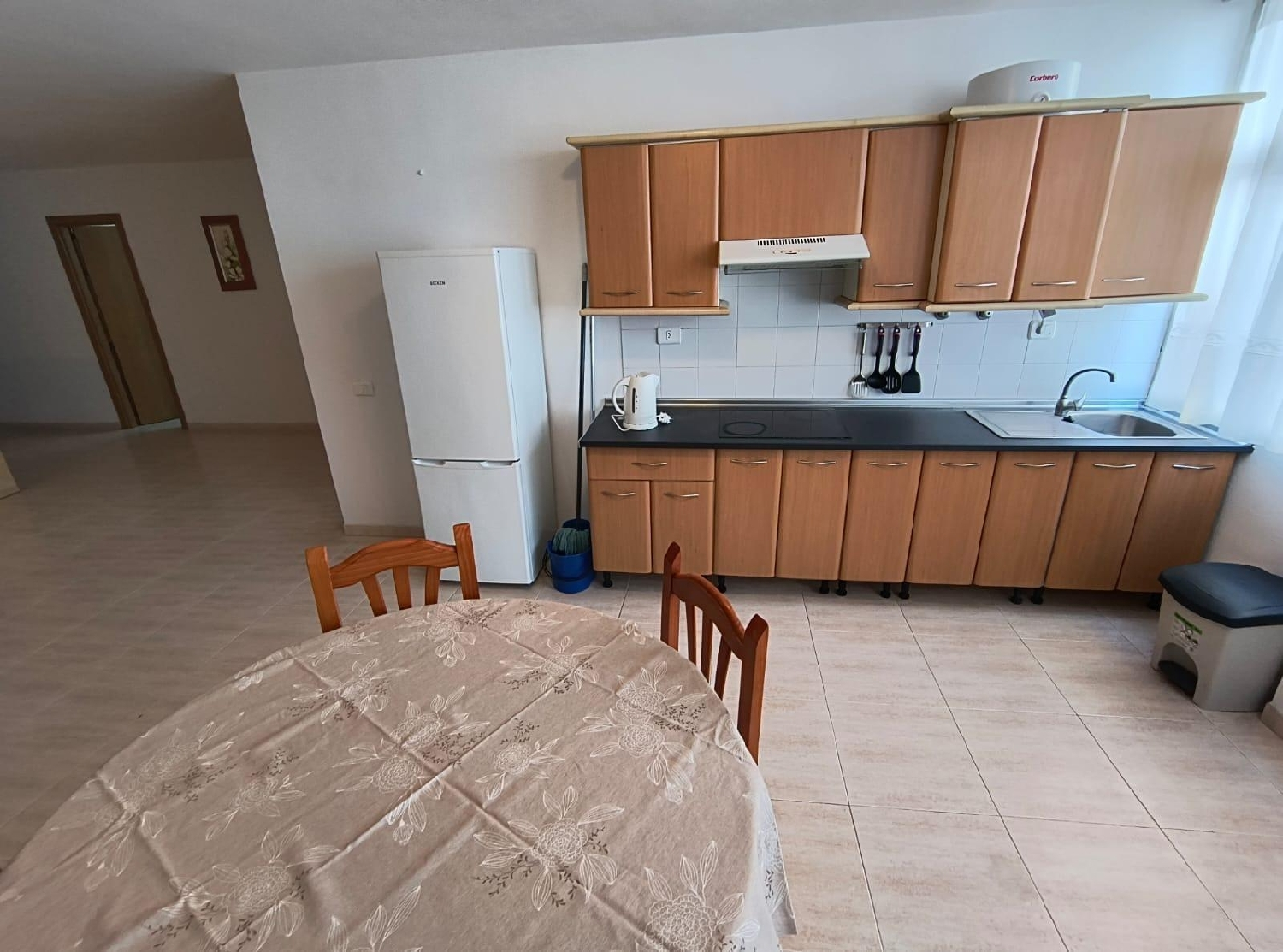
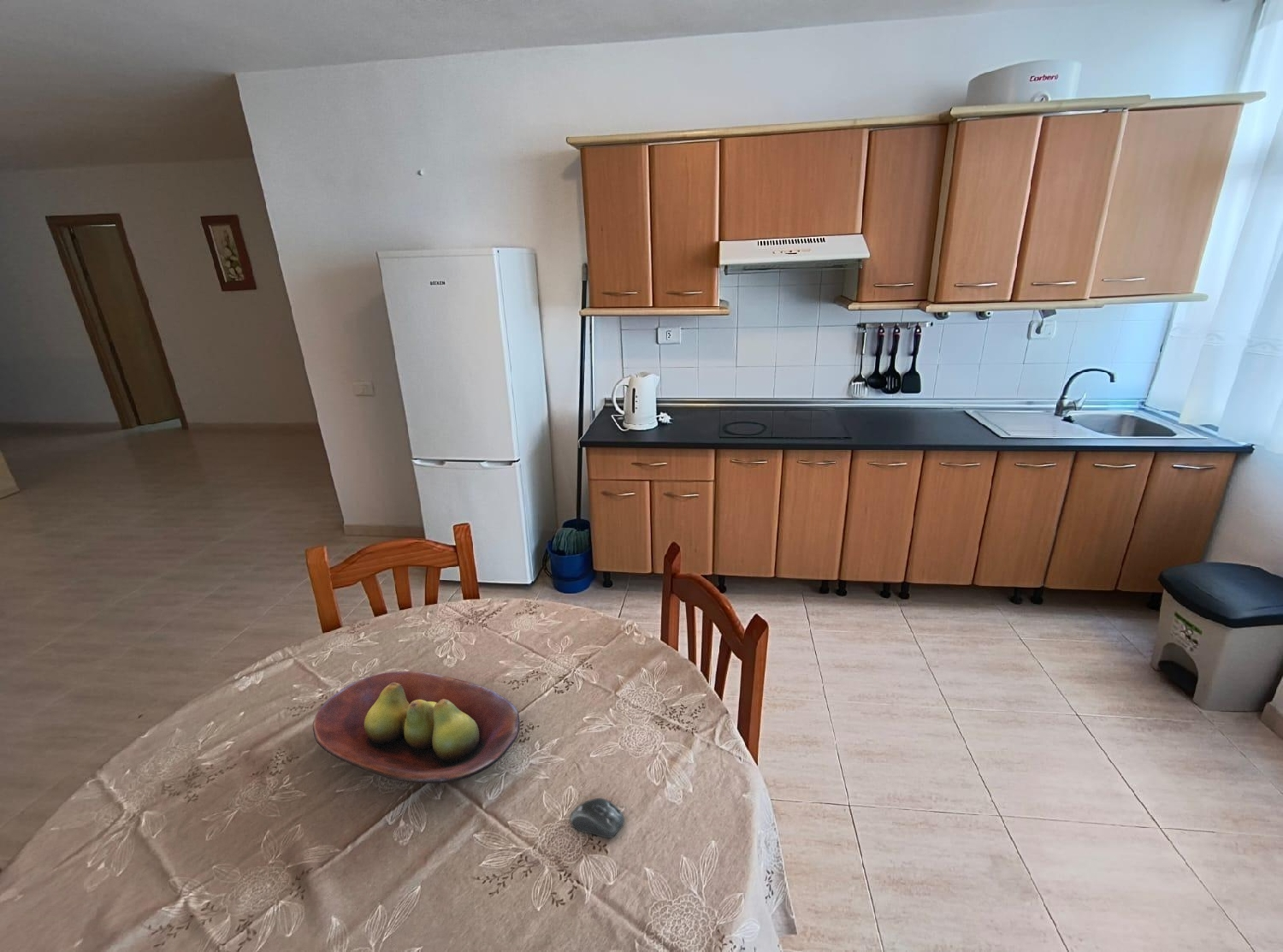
+ computer mouse (596, 814)
+ fruit bowl (417, 720)
